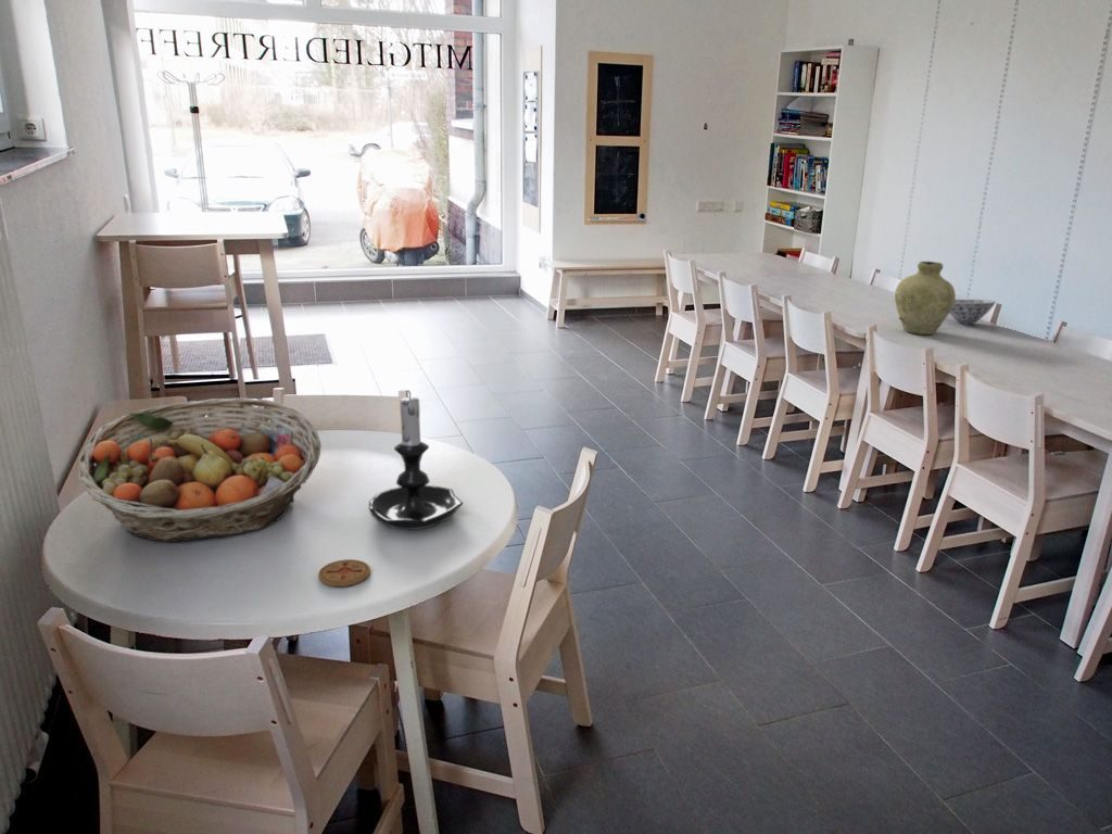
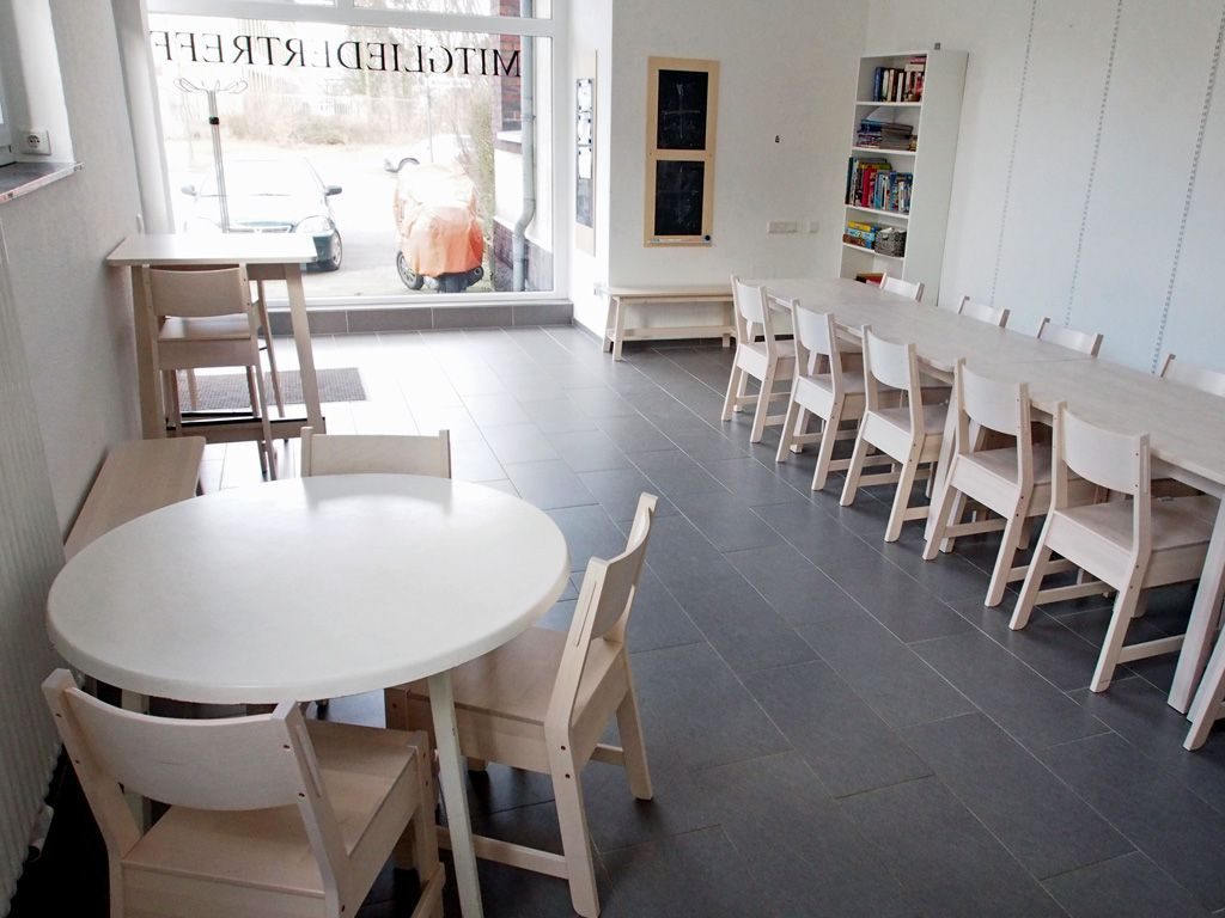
- fruit basket (205, 467)
- bowl (966, 311)
- coaster (344, 572)
- vase (924, 298)
- candle holder (413, 455)
